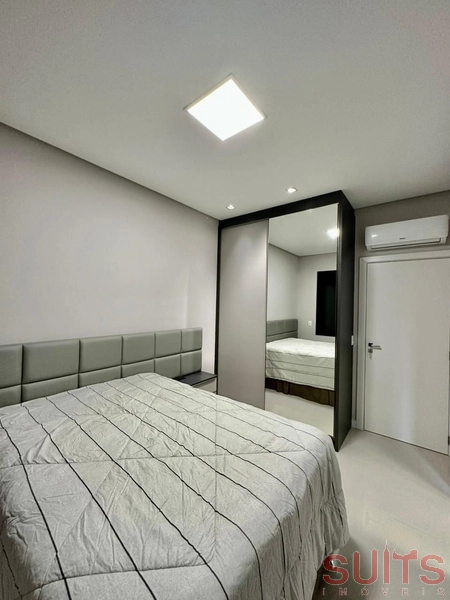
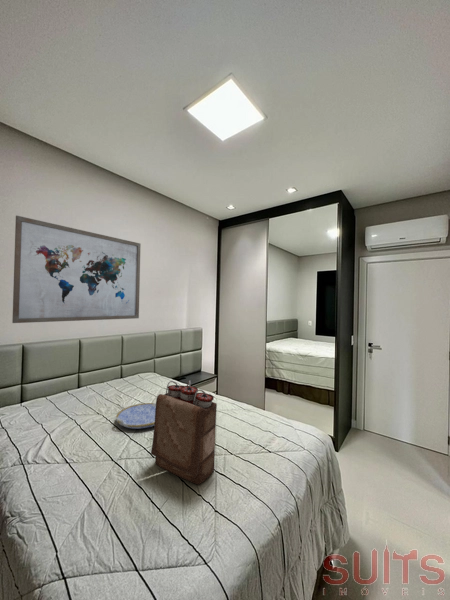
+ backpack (184, 425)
+ wall art (88, 276)
+ serving tray (143, 414)
